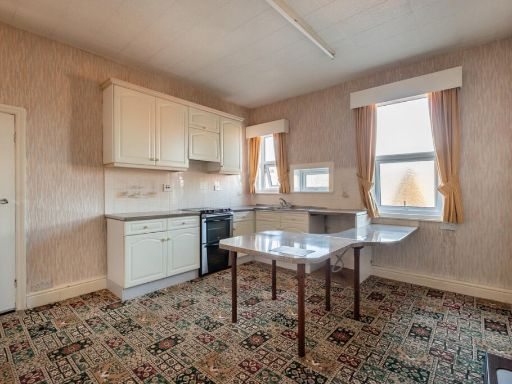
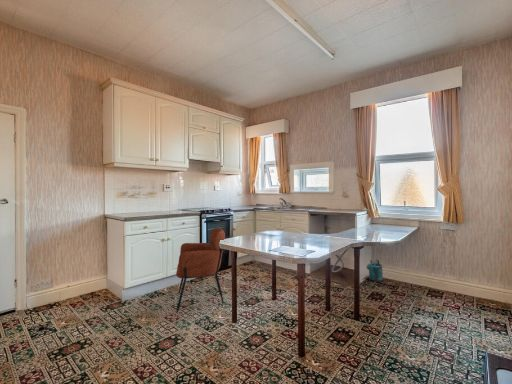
+ watering can (374, 270)
+ chair (201, 264)
